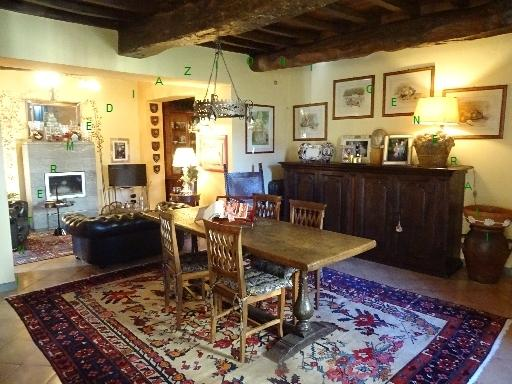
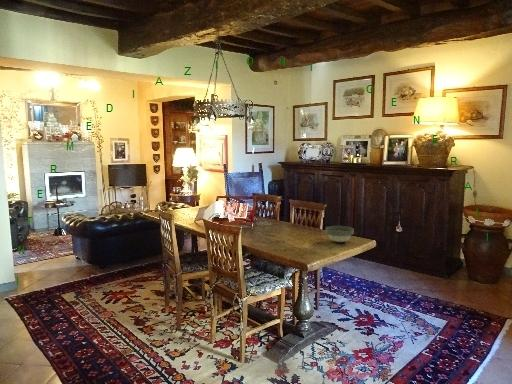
+ bowl (339, 234)
